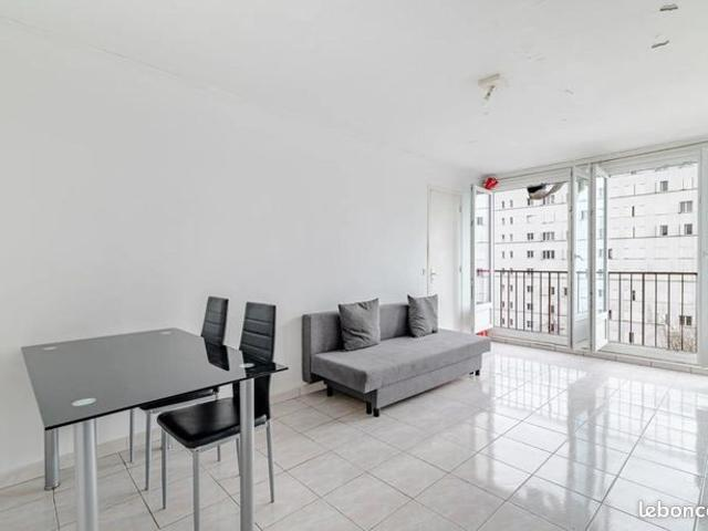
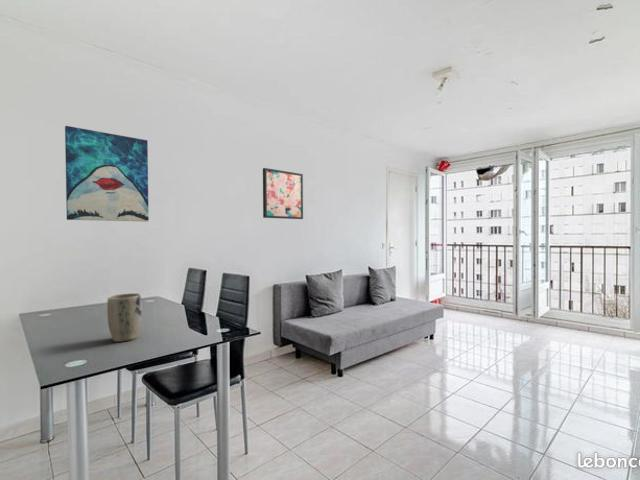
+ plant pot (125, 317)
+ wall art (109, 177)
+ wall art (283, 194)
